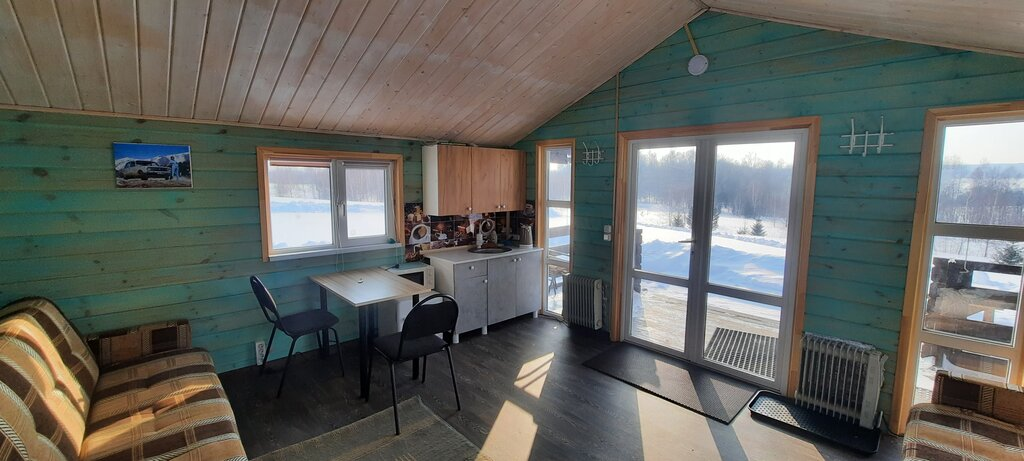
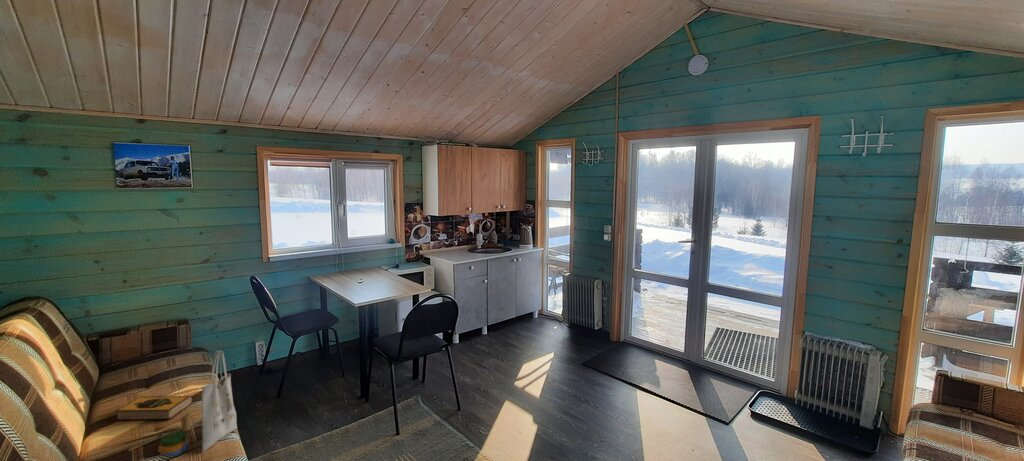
+ hardback book (156, 406)
+ tote bag (202, 392)
